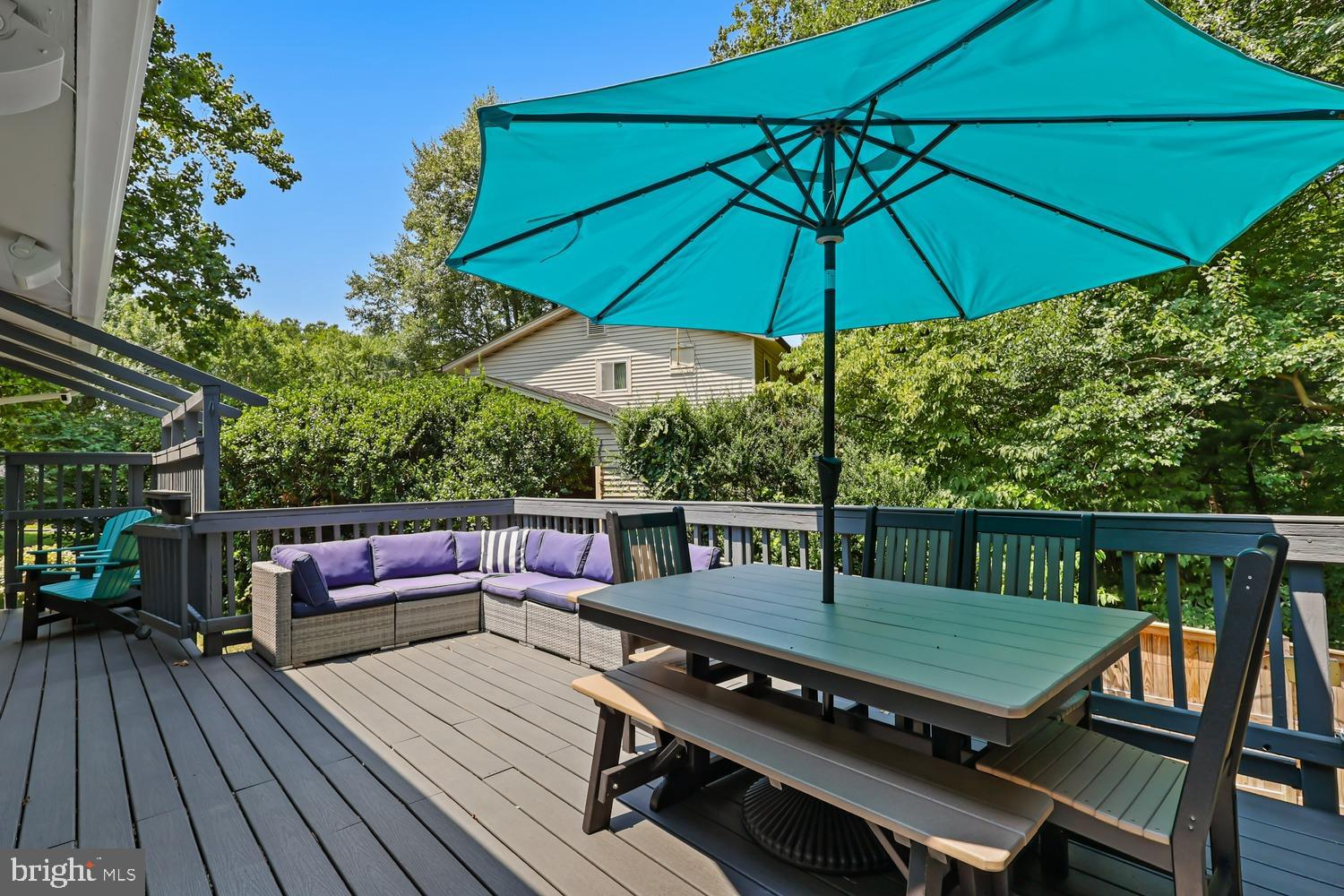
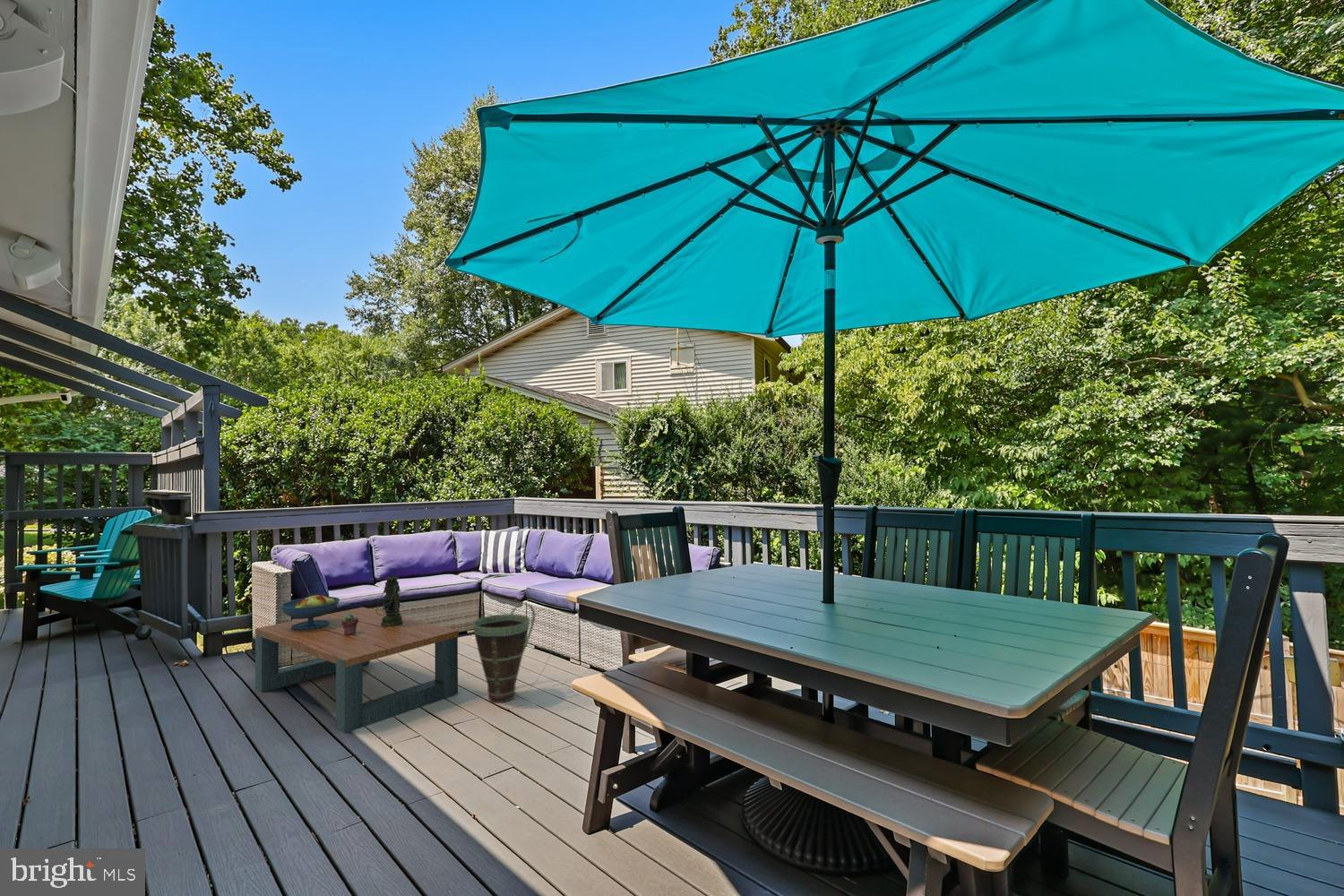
+ basket (516, 650)
+ coffee table (355, 660)
+ potted succulent (349, 623)
+ fruit bowl (310, 609)
+ lantern (391, 599)
